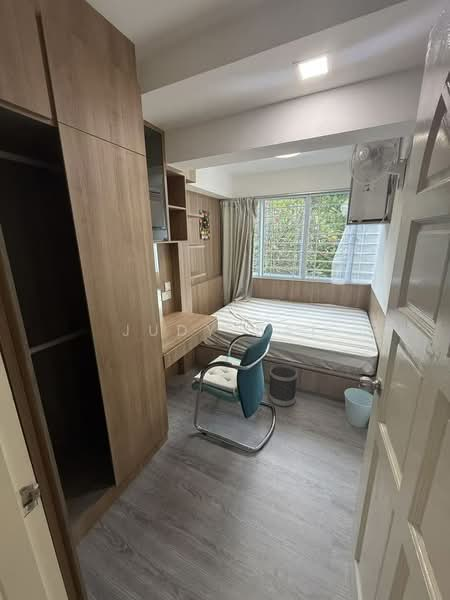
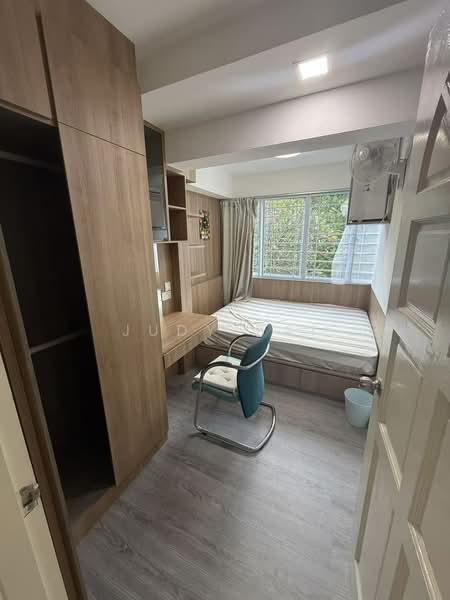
- wastebasket (282, 384)
